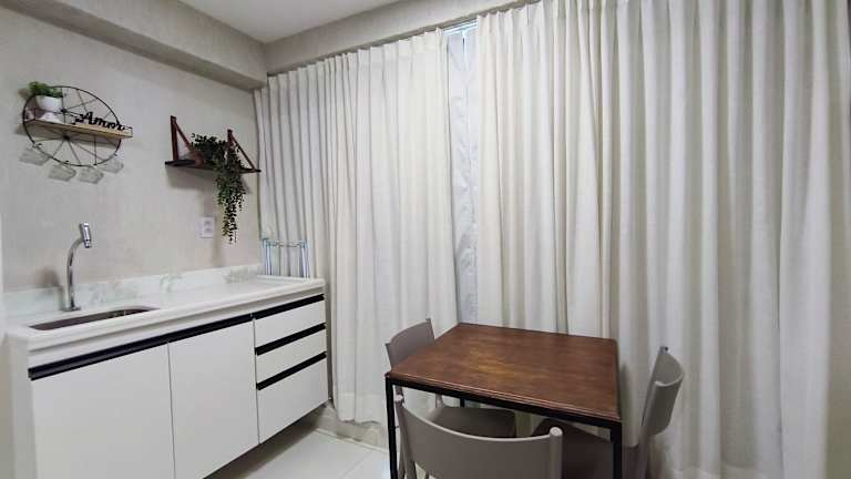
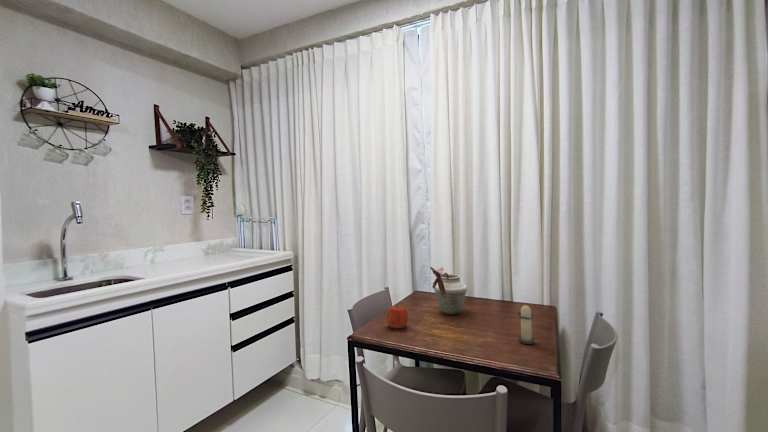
+ apple (397, 315)
+ candle (526, 322)
+ vase (447, 289)
